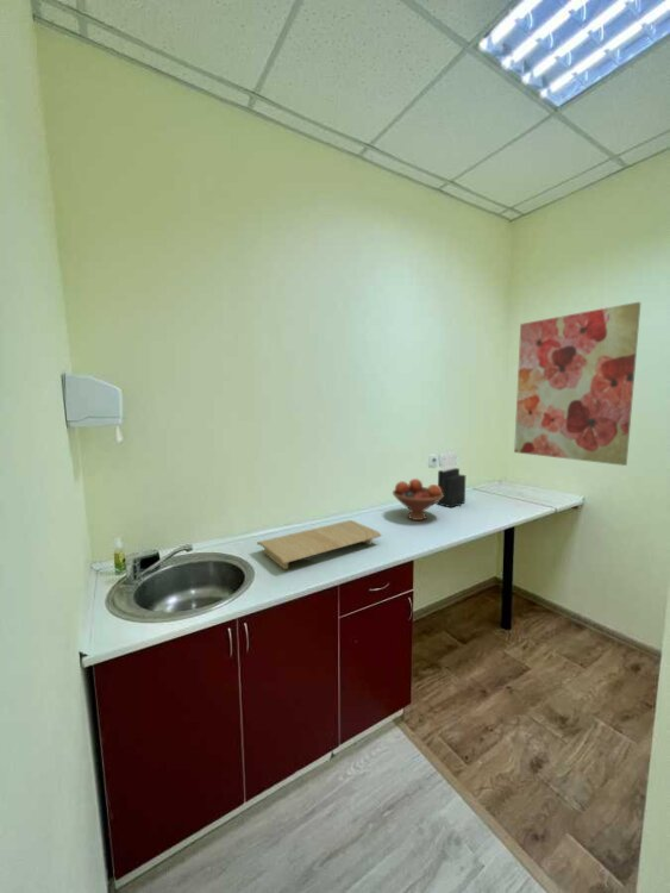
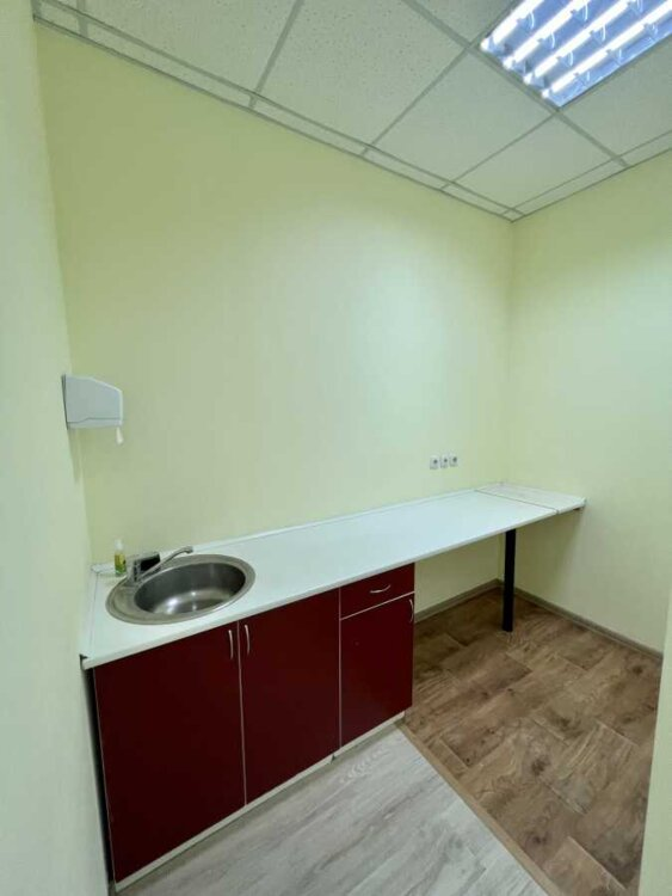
- fruit bowl (417, 500)
- cutting board (320, 542)
- wall art (568, 387)
- knife block (453, 479)
